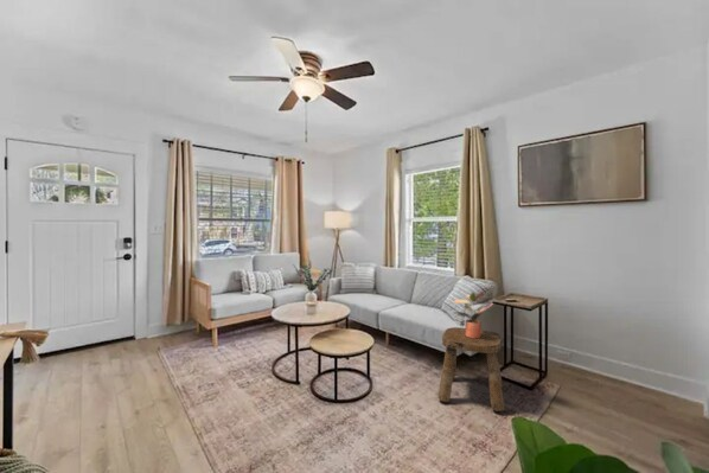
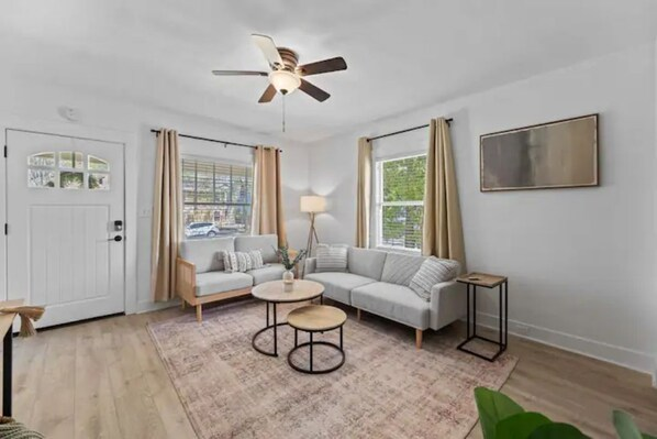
- stool (473, 351)
- potted plant (472, 312)
